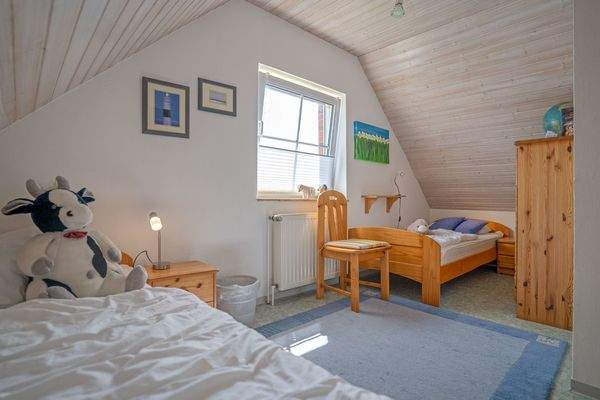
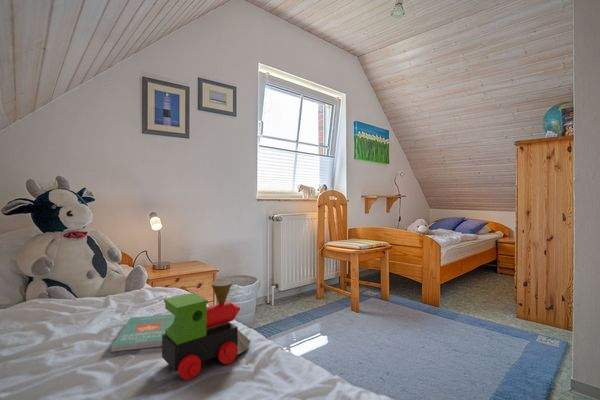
+ toy train (213, 321)
+ book (149, 330)
